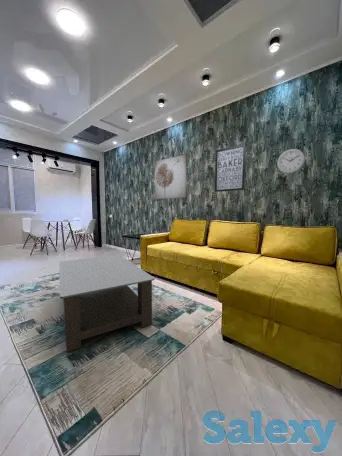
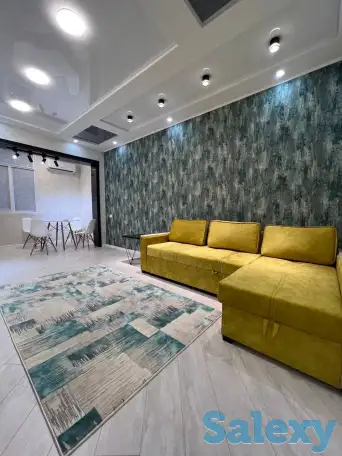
- coffee table (100, 288)
- wall art (169, 178)
- wall art (229, 169)
- wall clock (290, 161)
